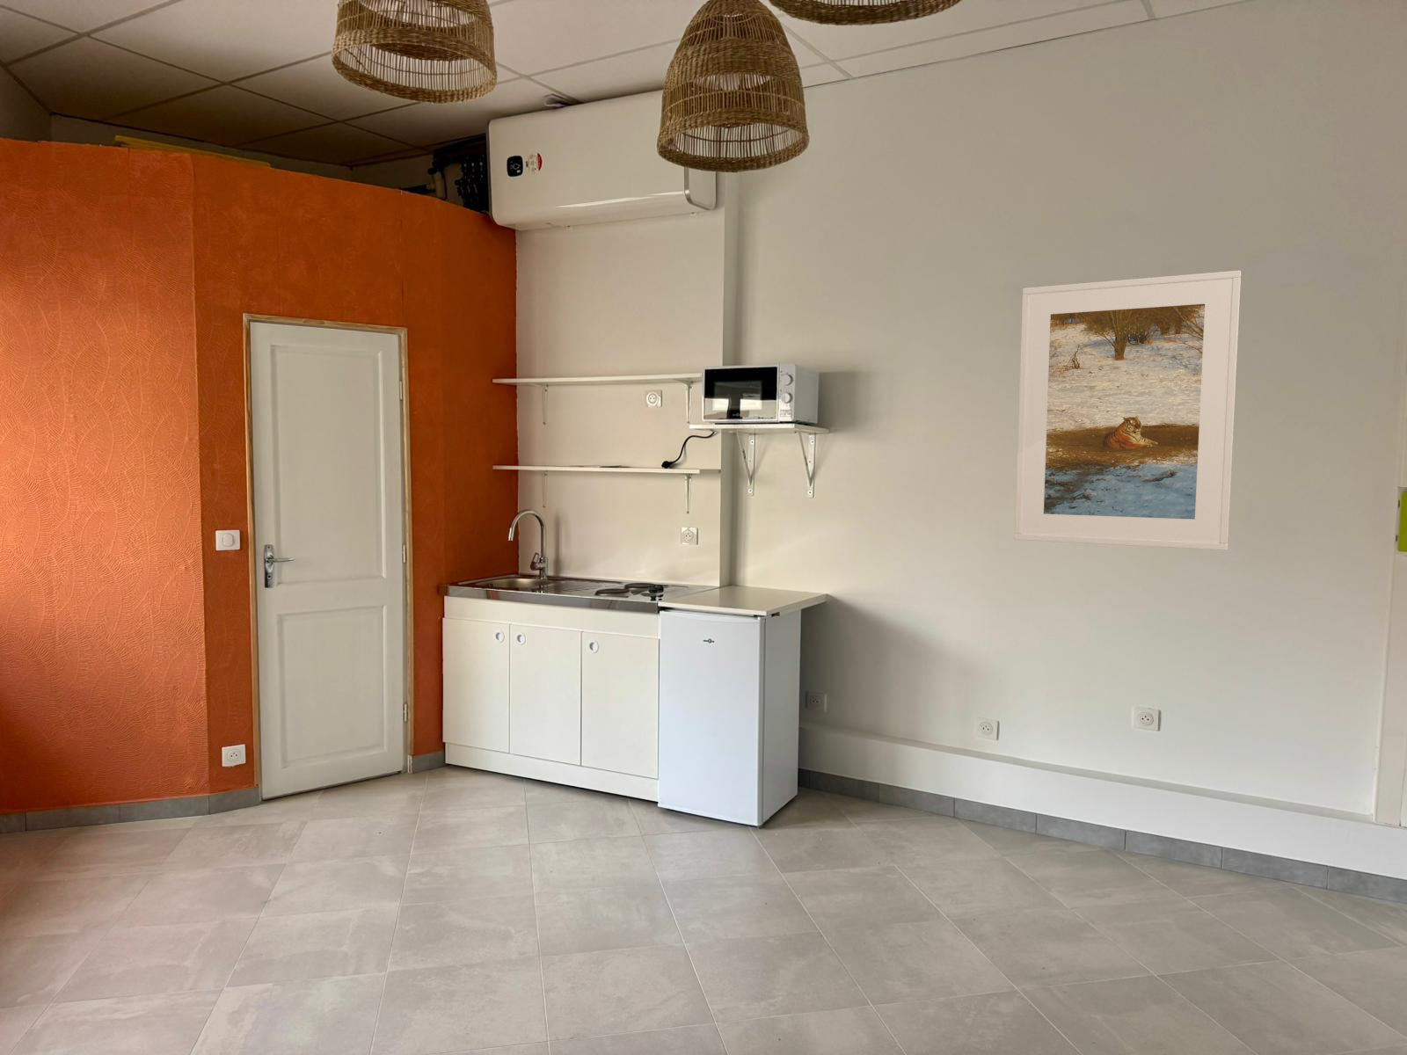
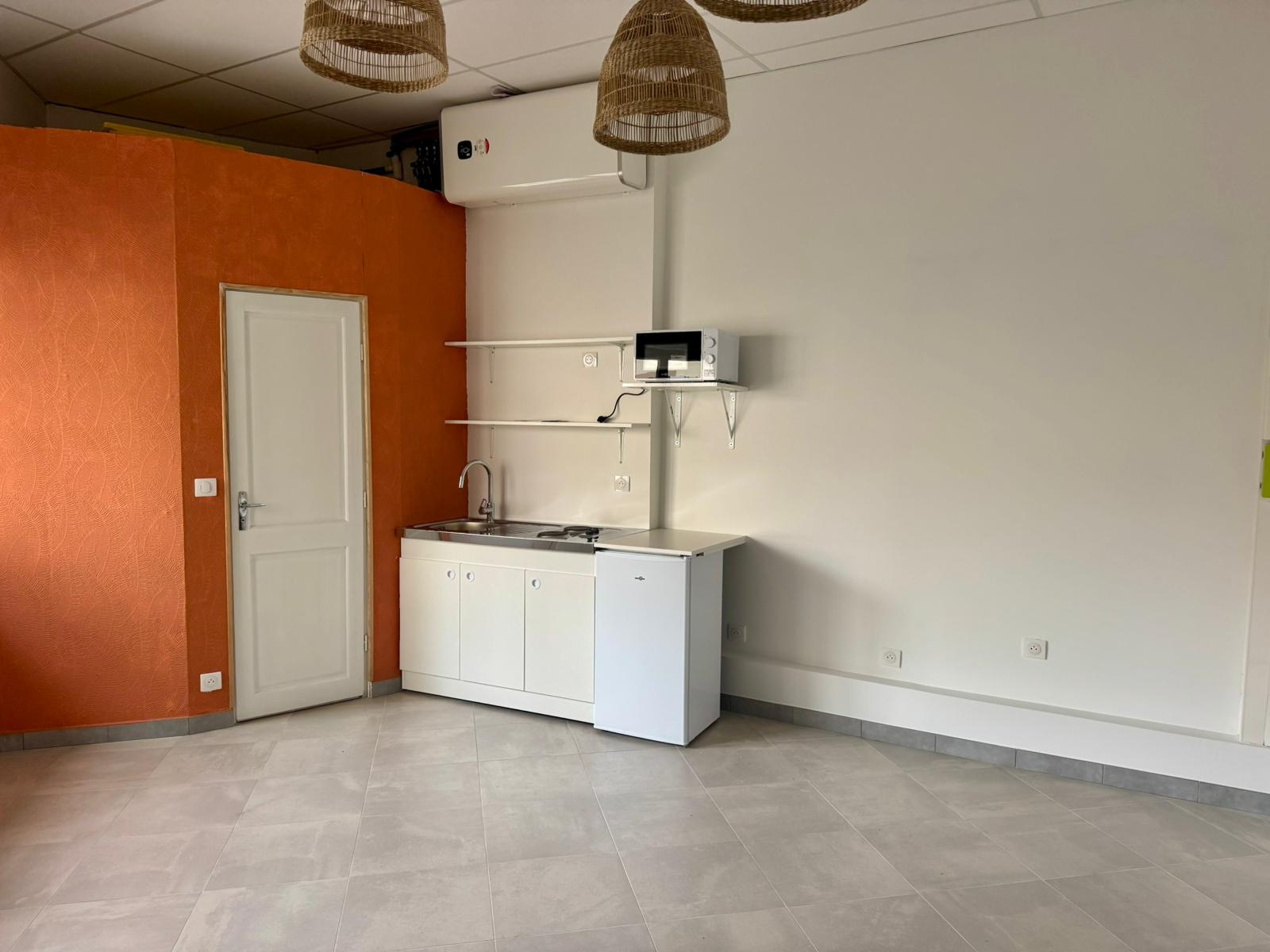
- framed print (1120, 413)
